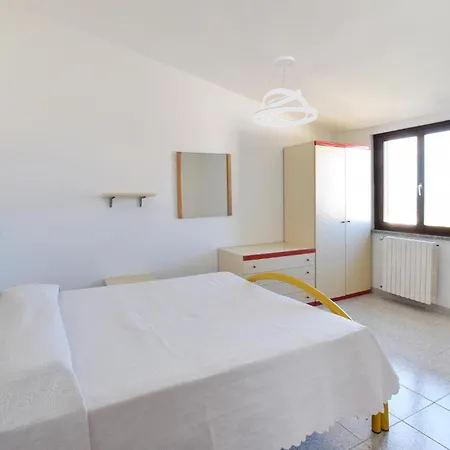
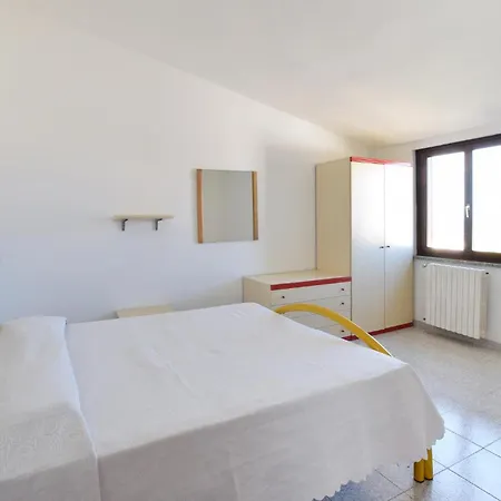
- pendant light (284, 91)
